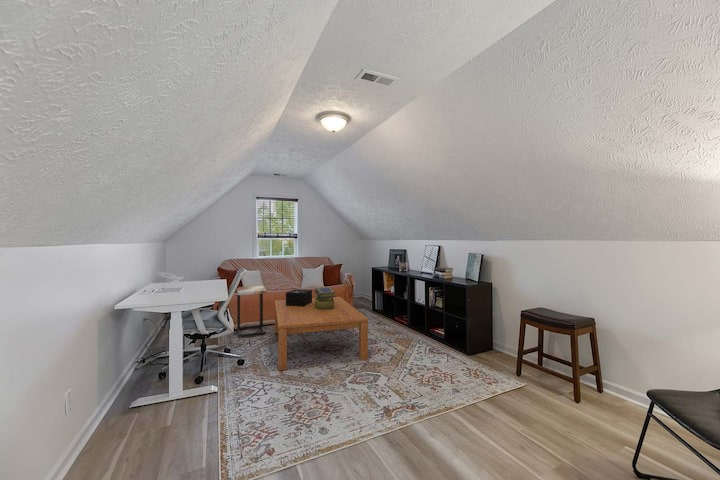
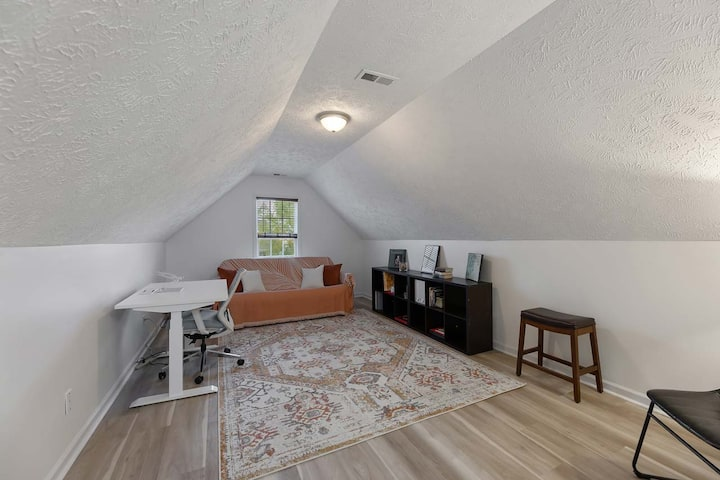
- coffee table (315, 326)
- decorative box (299, 295)
- side table (260, 310)
- stack of books (325, 297)
